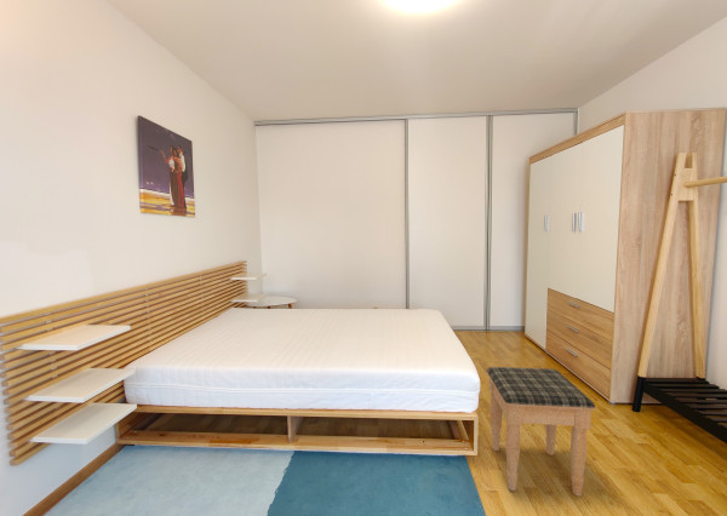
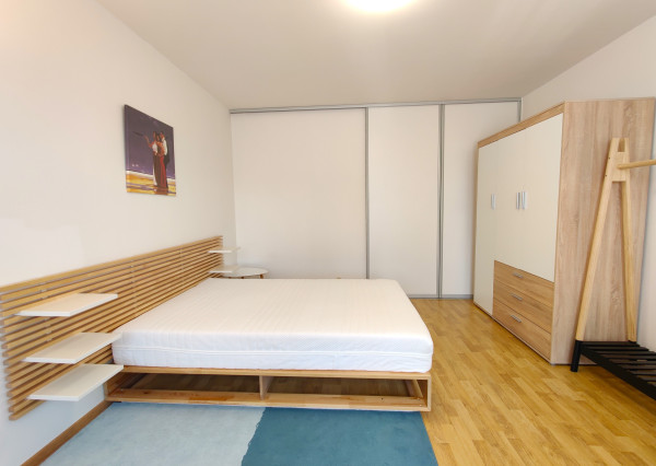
- footstool (533, 423)
